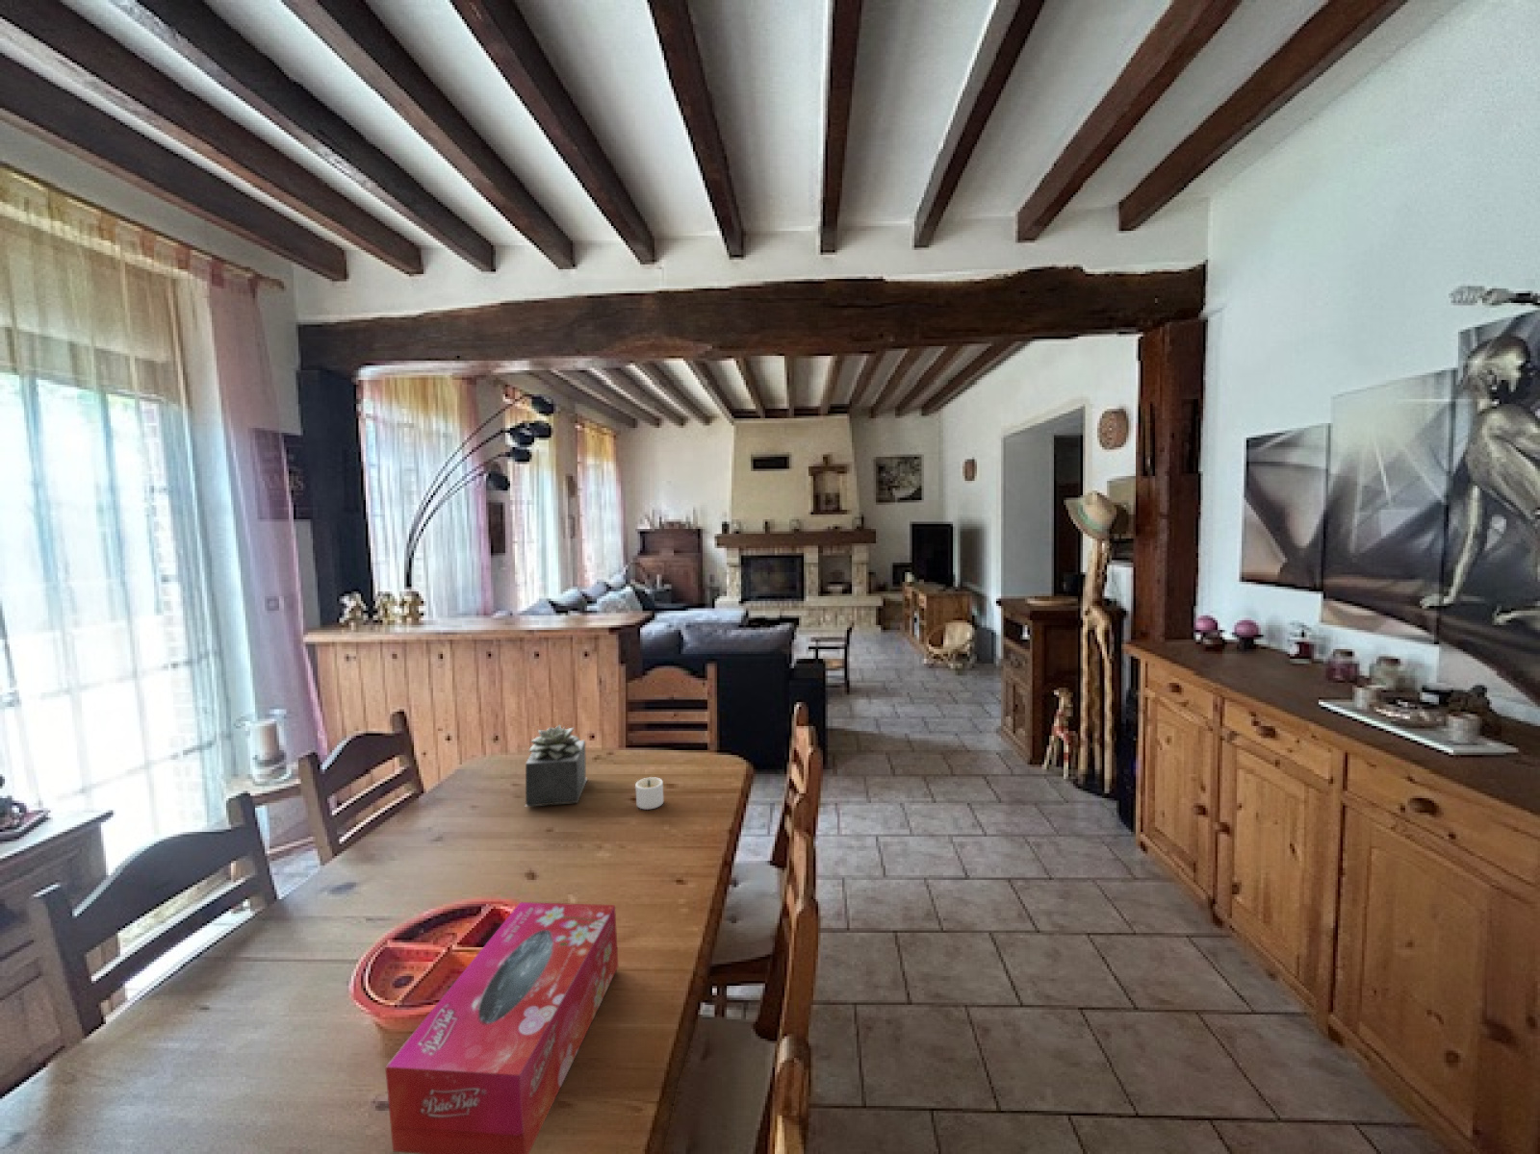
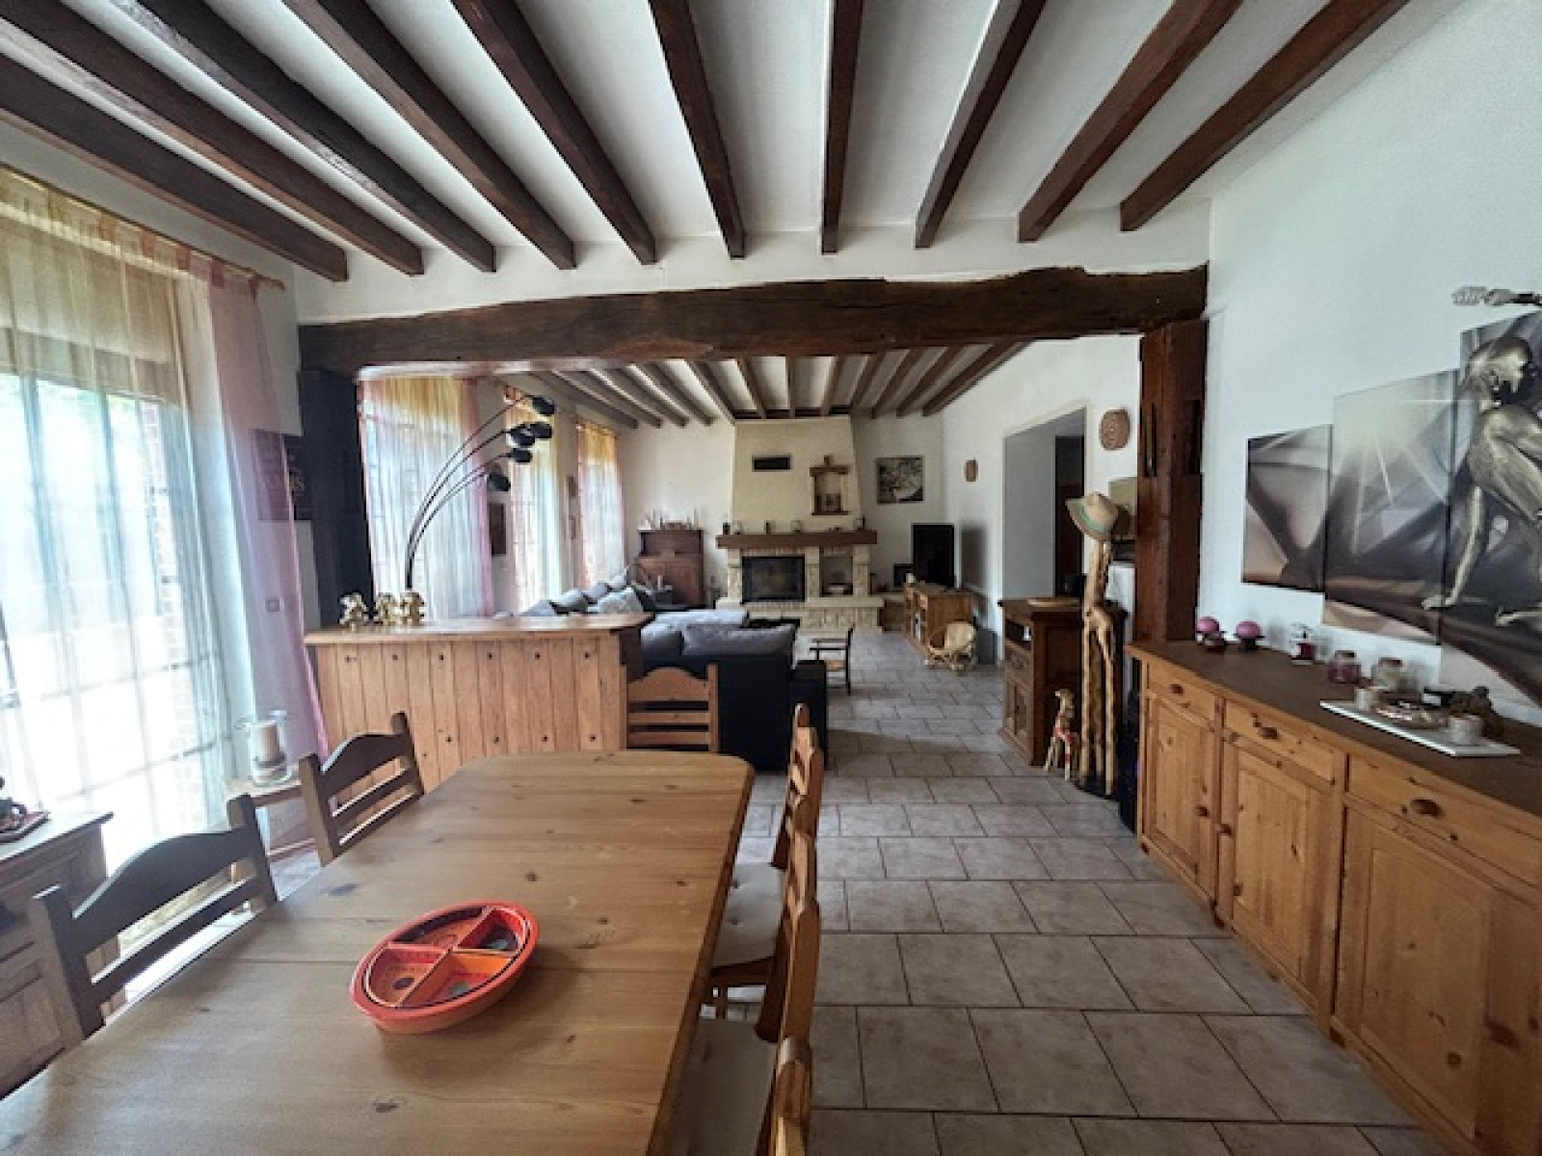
- succulent plant (555, 759)
- tissue box (521, 1007)
- candle (656, 790)
